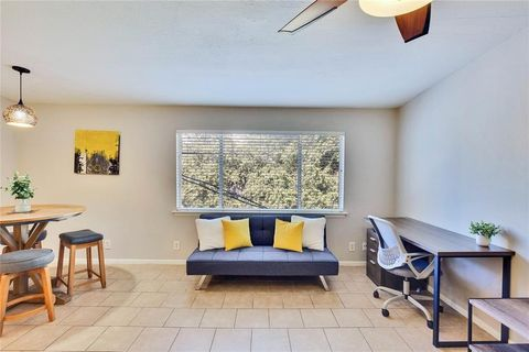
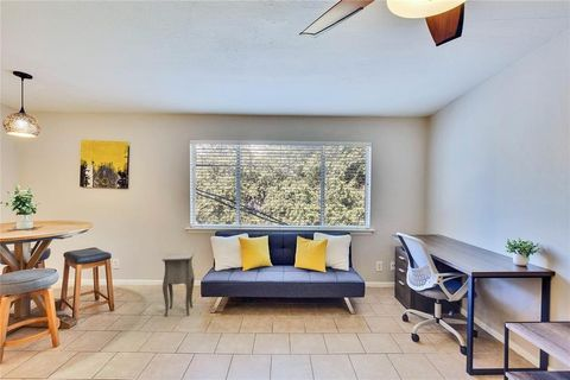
+ side table (178, 283)
